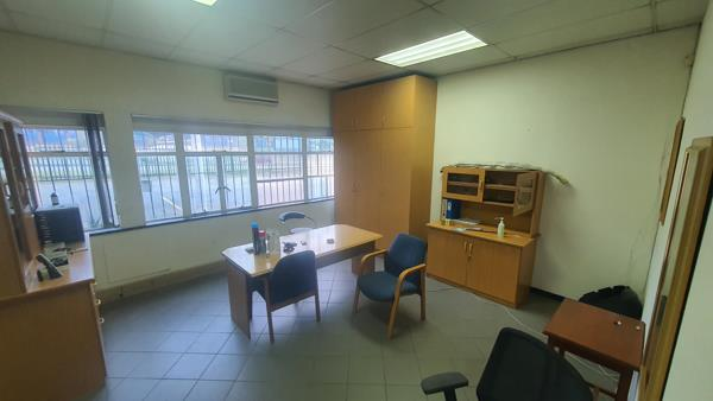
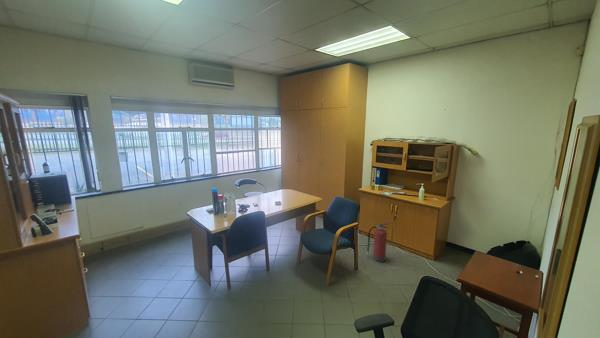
+ fire extinguisher (377, 240)
